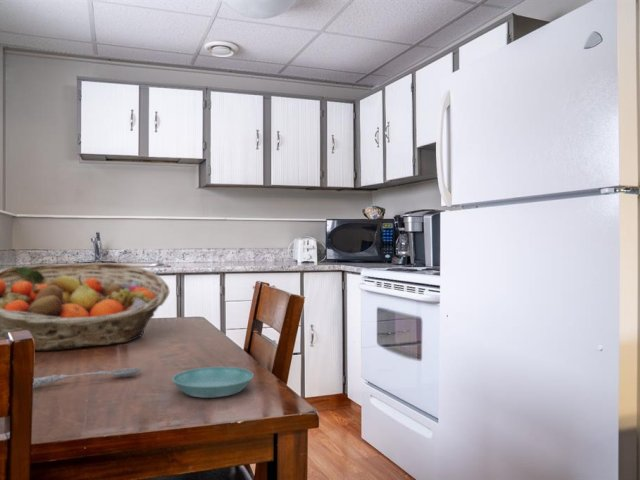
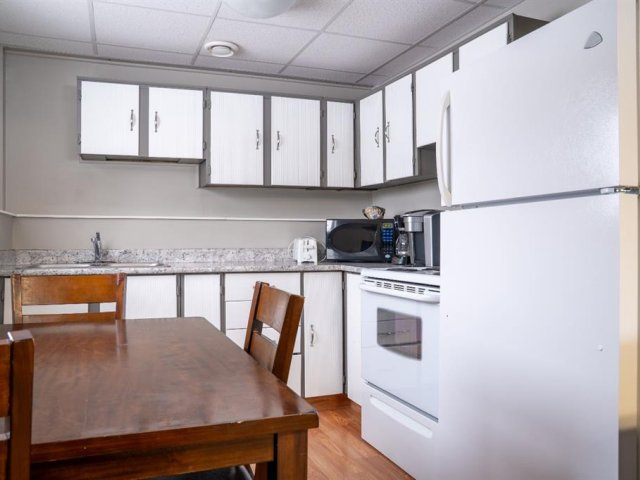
- soupspoon (88, 374)
- fruit basket (76, 301)
- saucer (213, 382)
